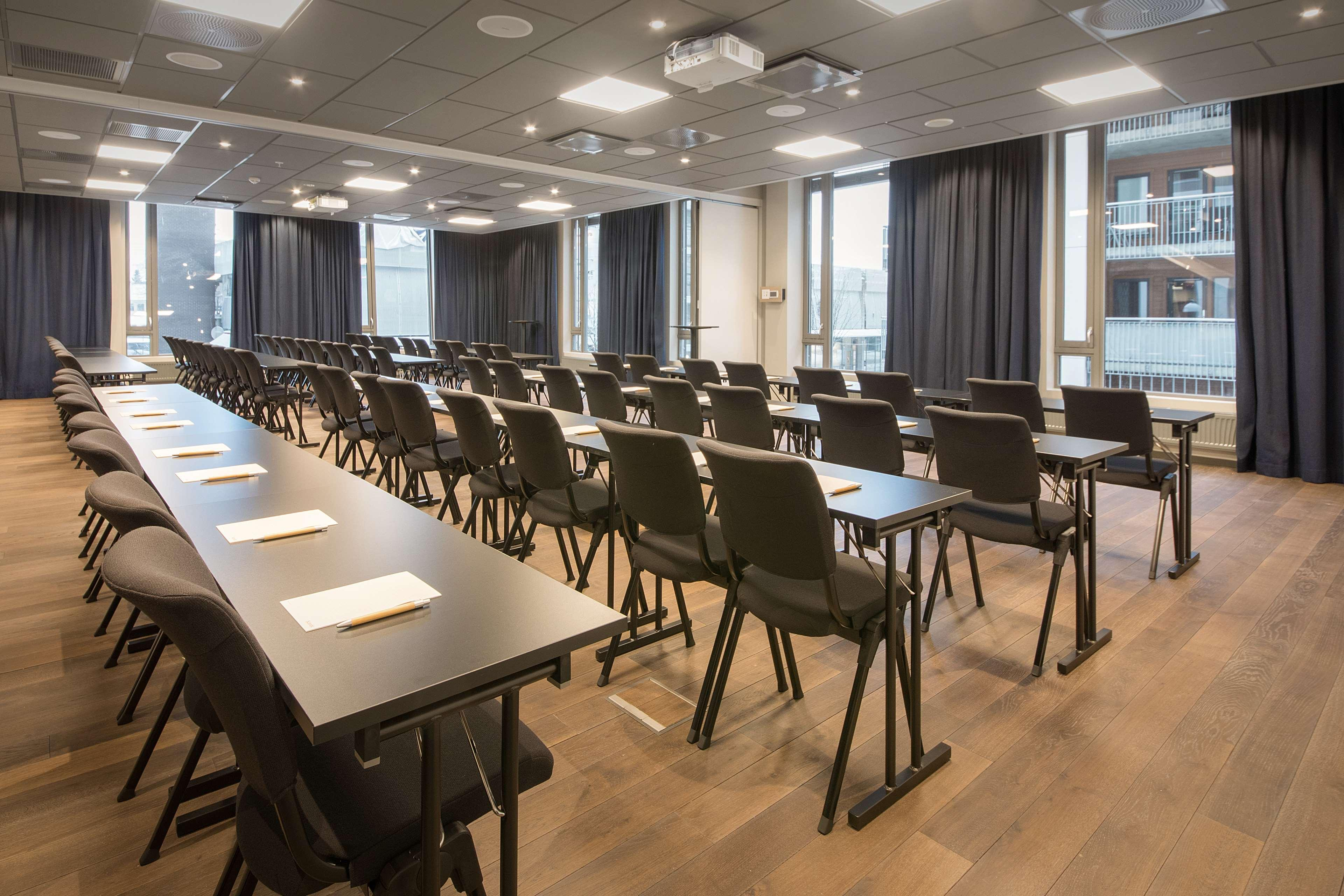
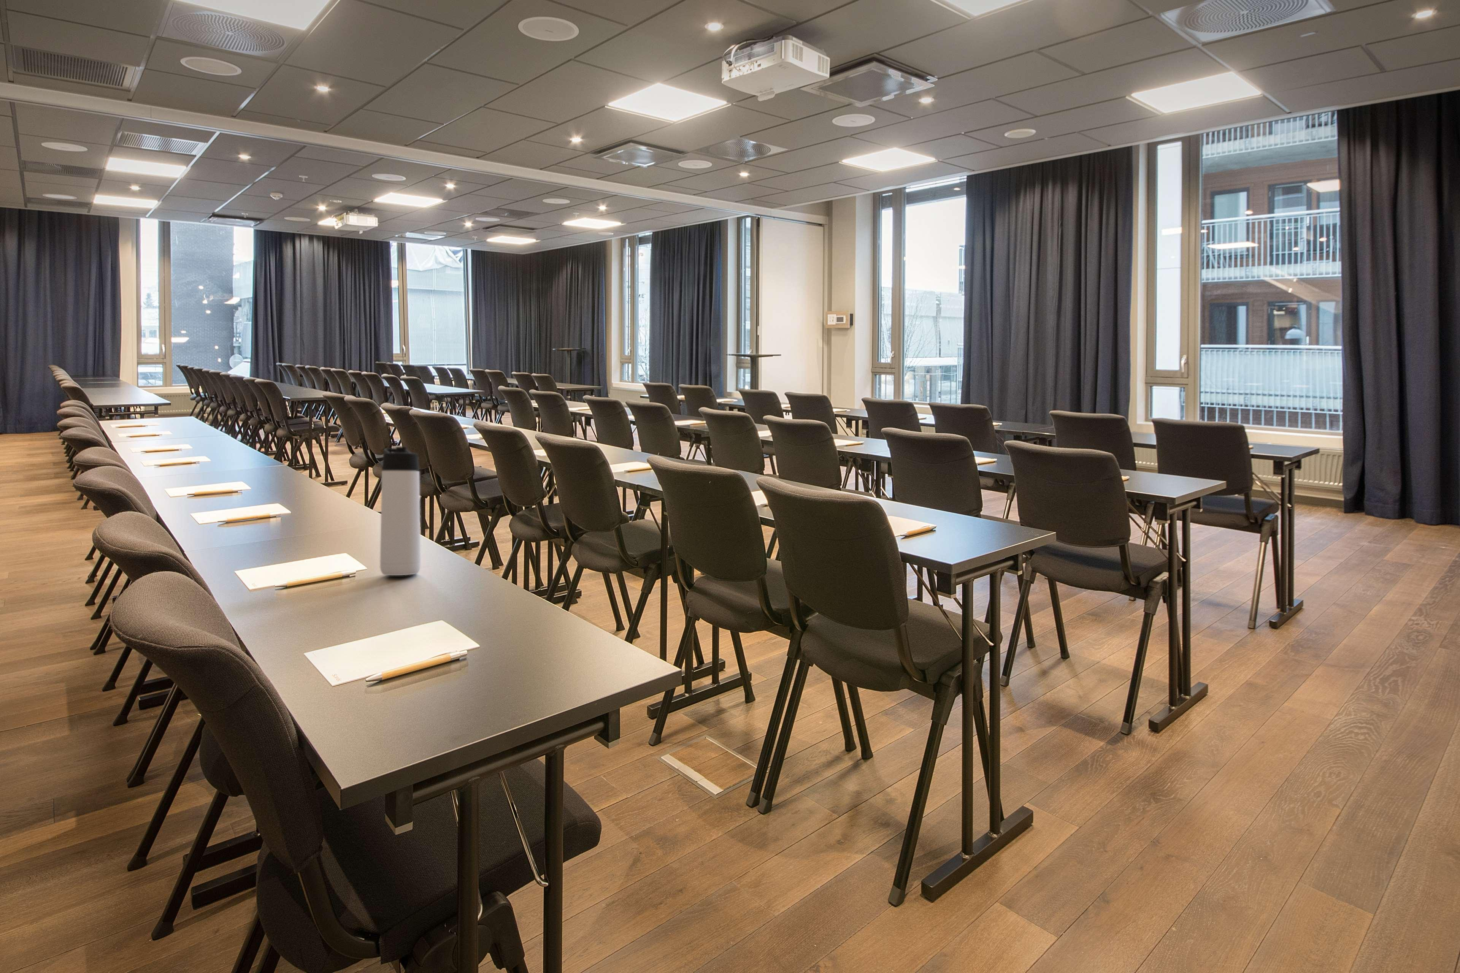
+ thermos bottle (399, 510)
